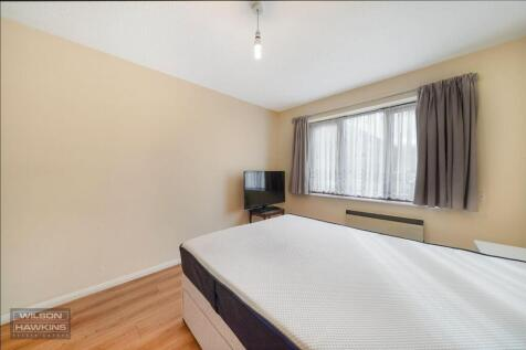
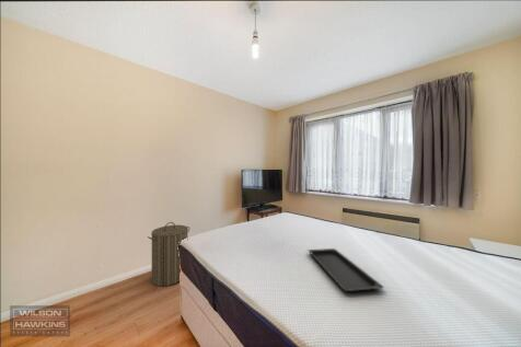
+ laundry hamper (170, 248)
+ serving tray (338, 266)
